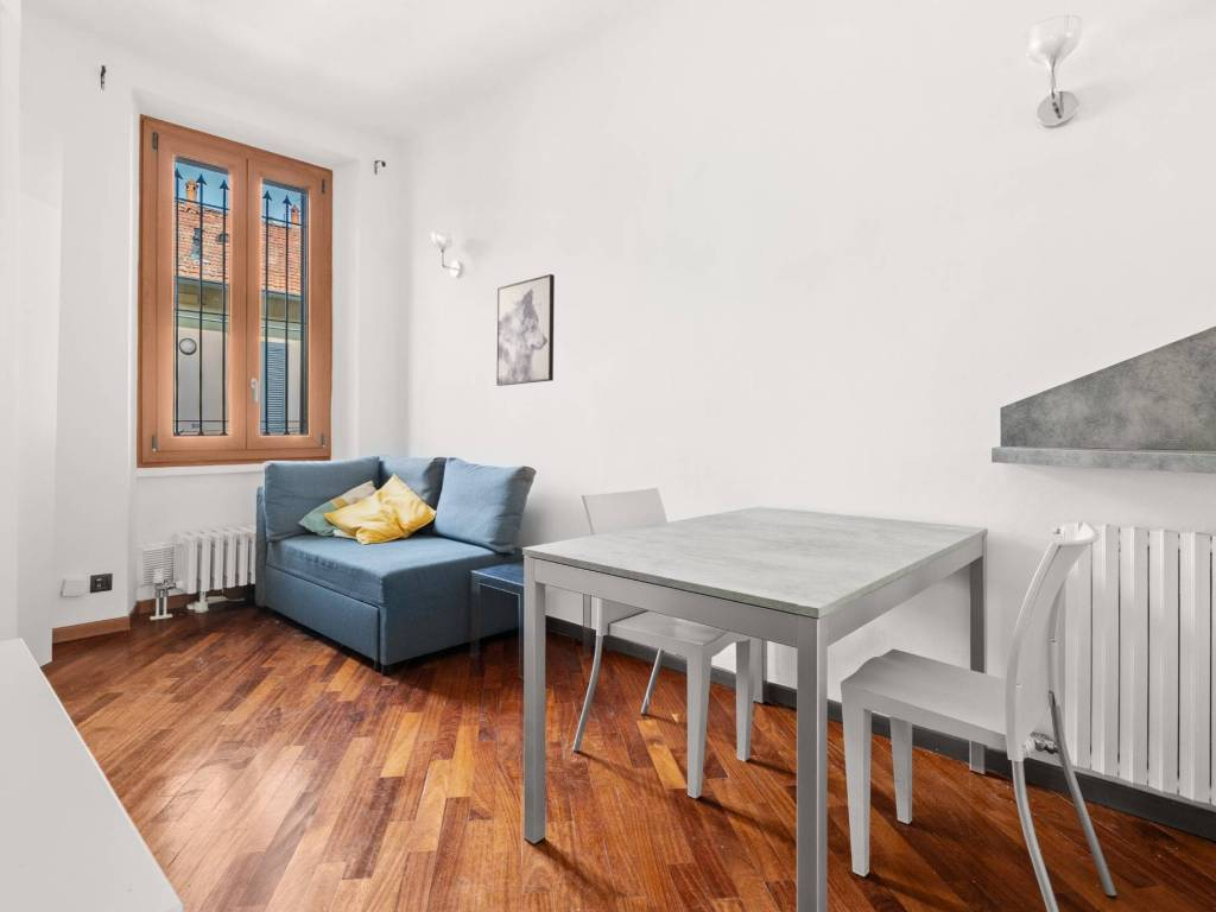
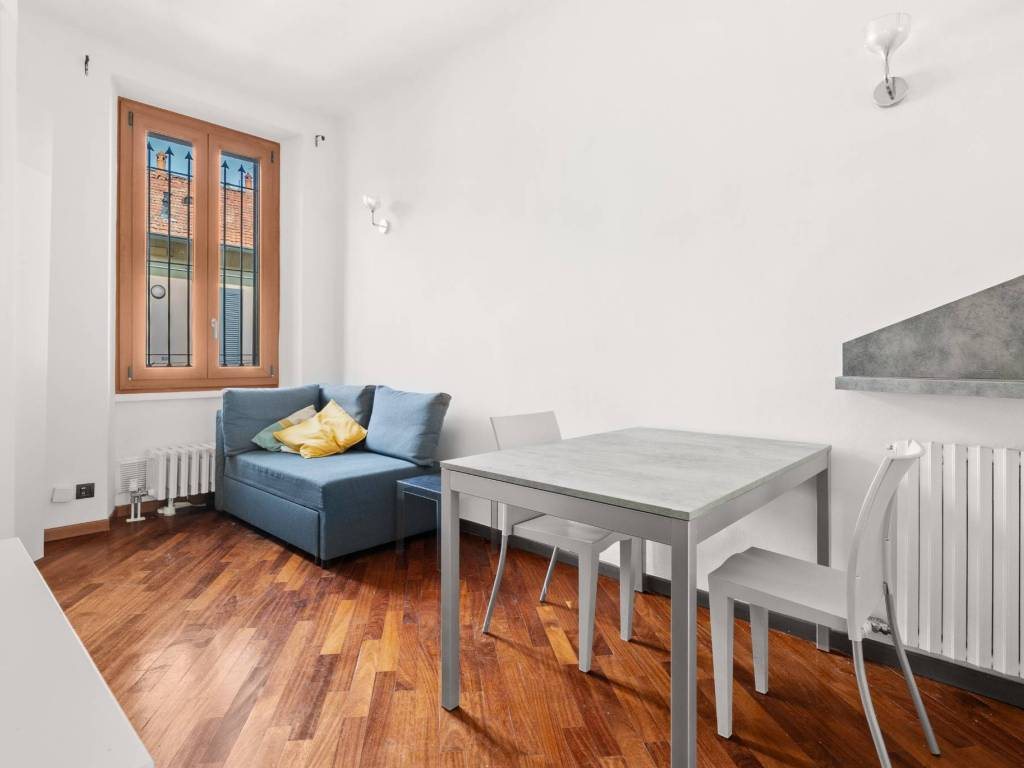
- wall art (524, 331)
